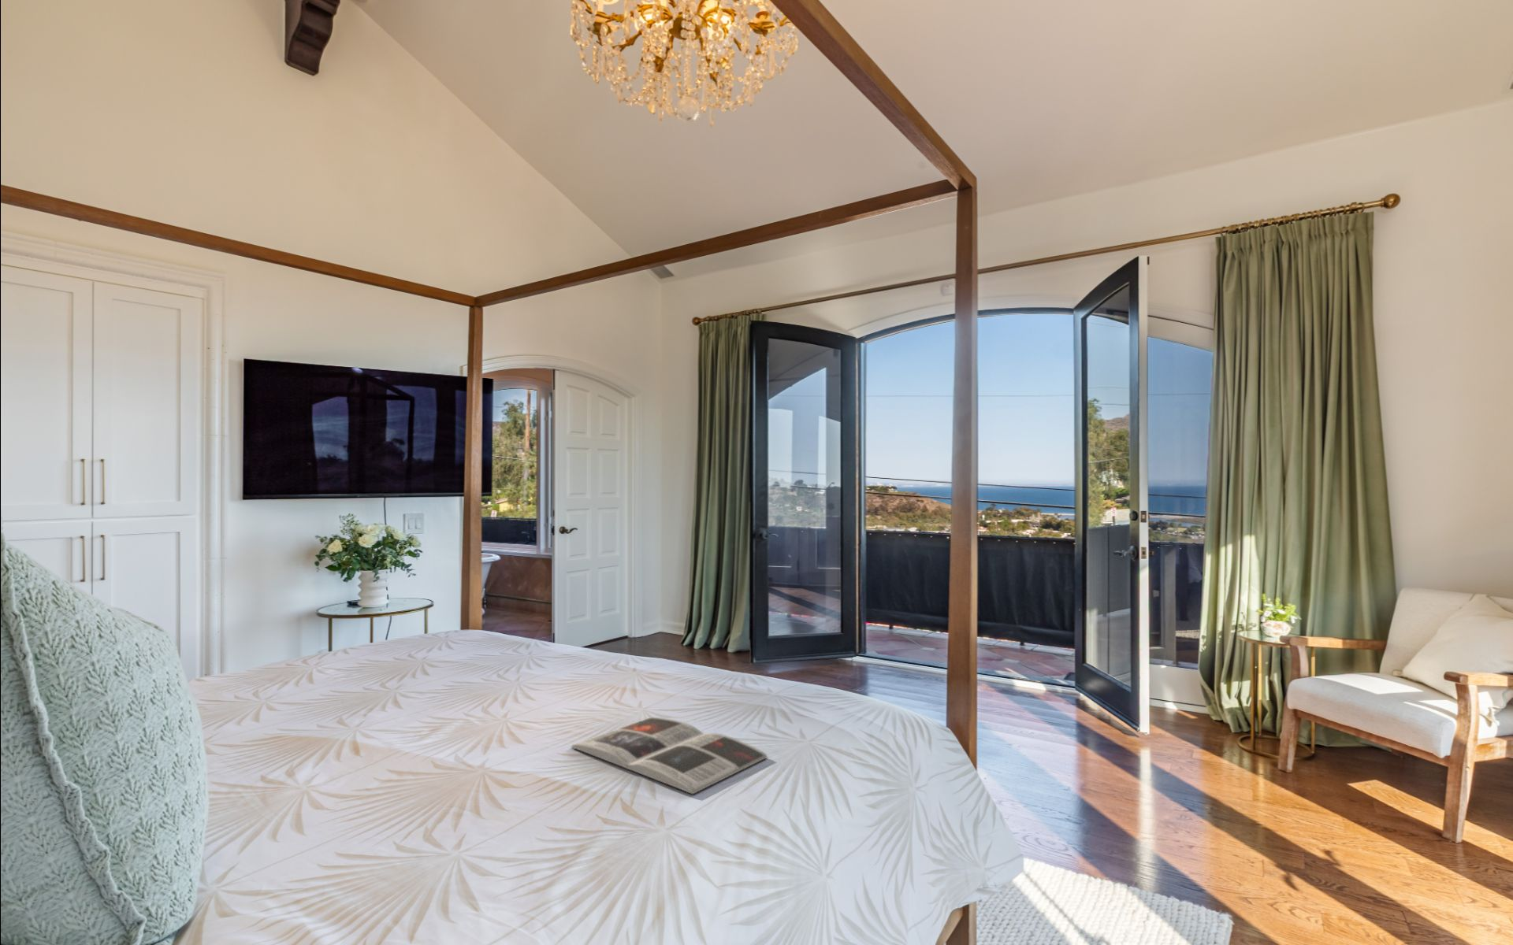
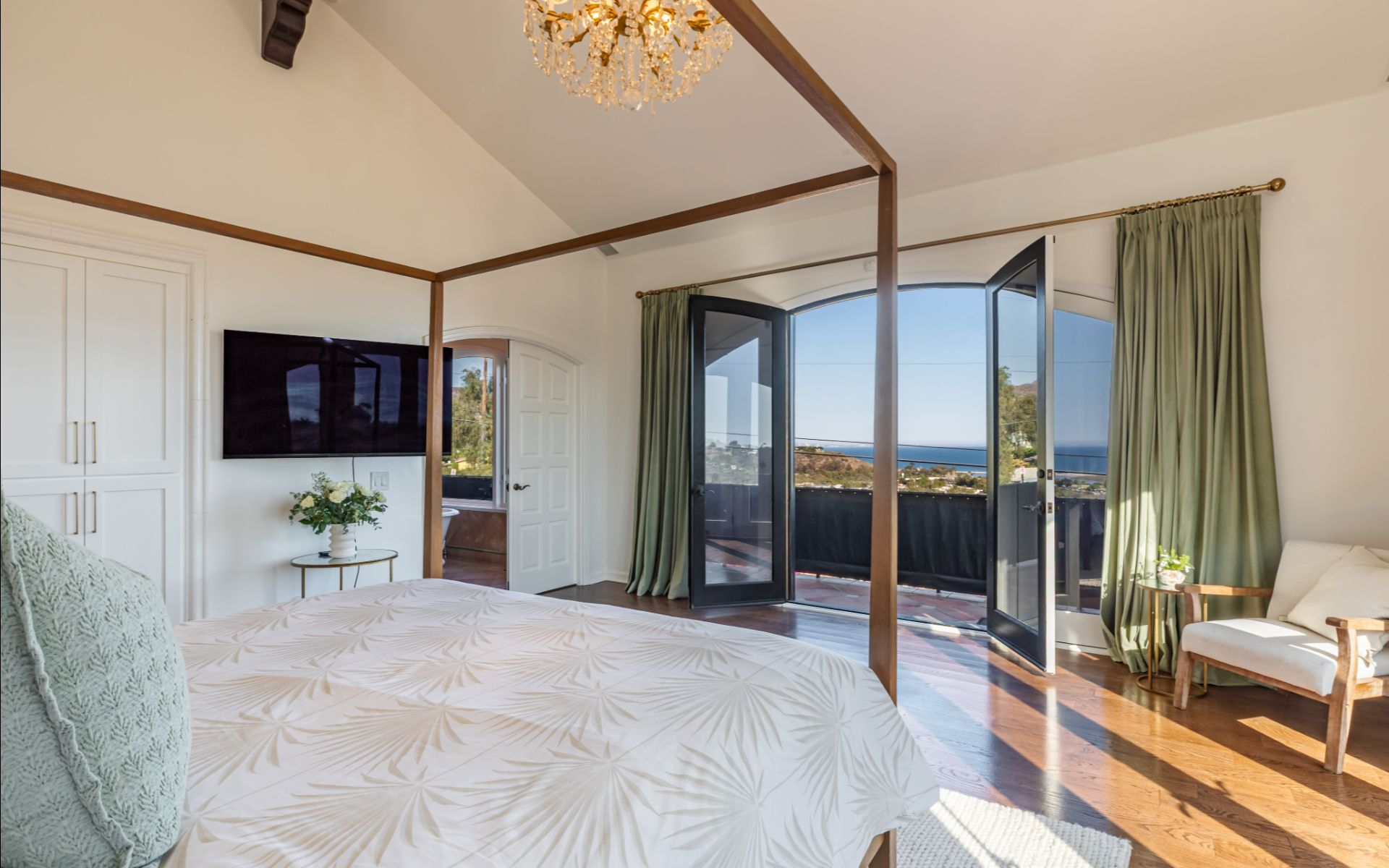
- magazine (668, 747)
